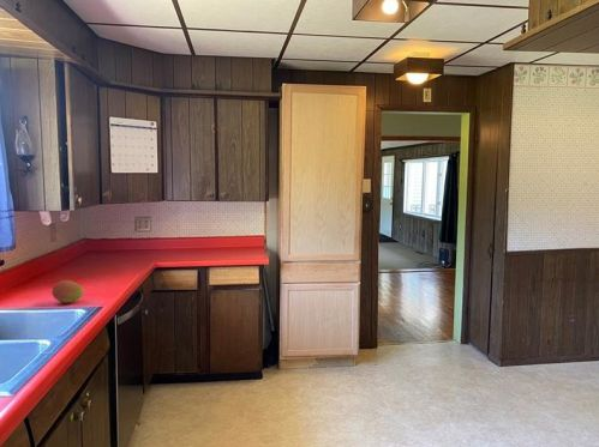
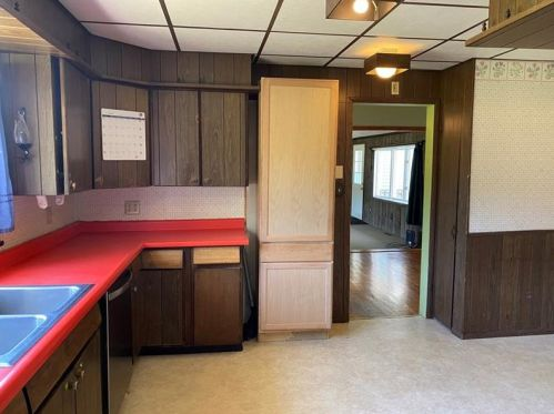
- fruit (67, 291)
